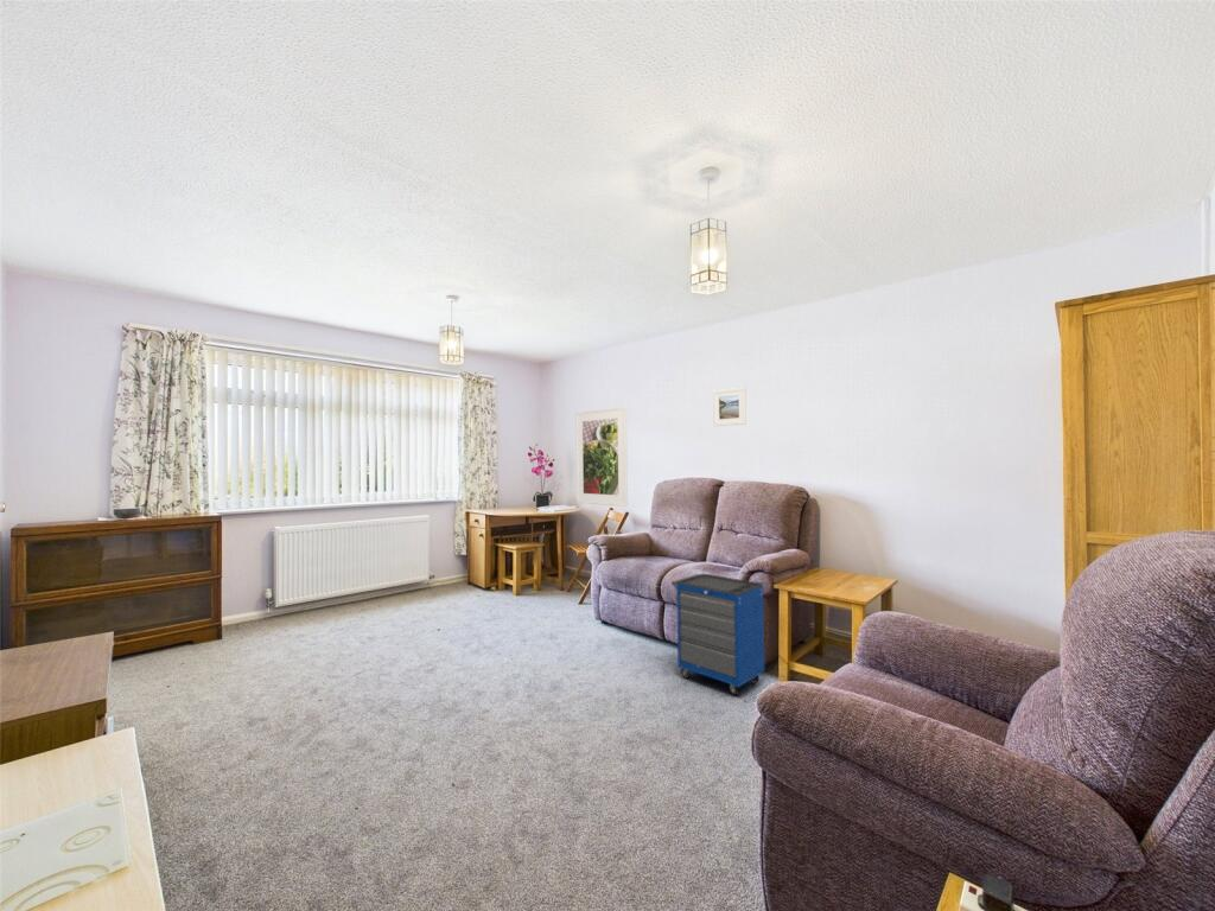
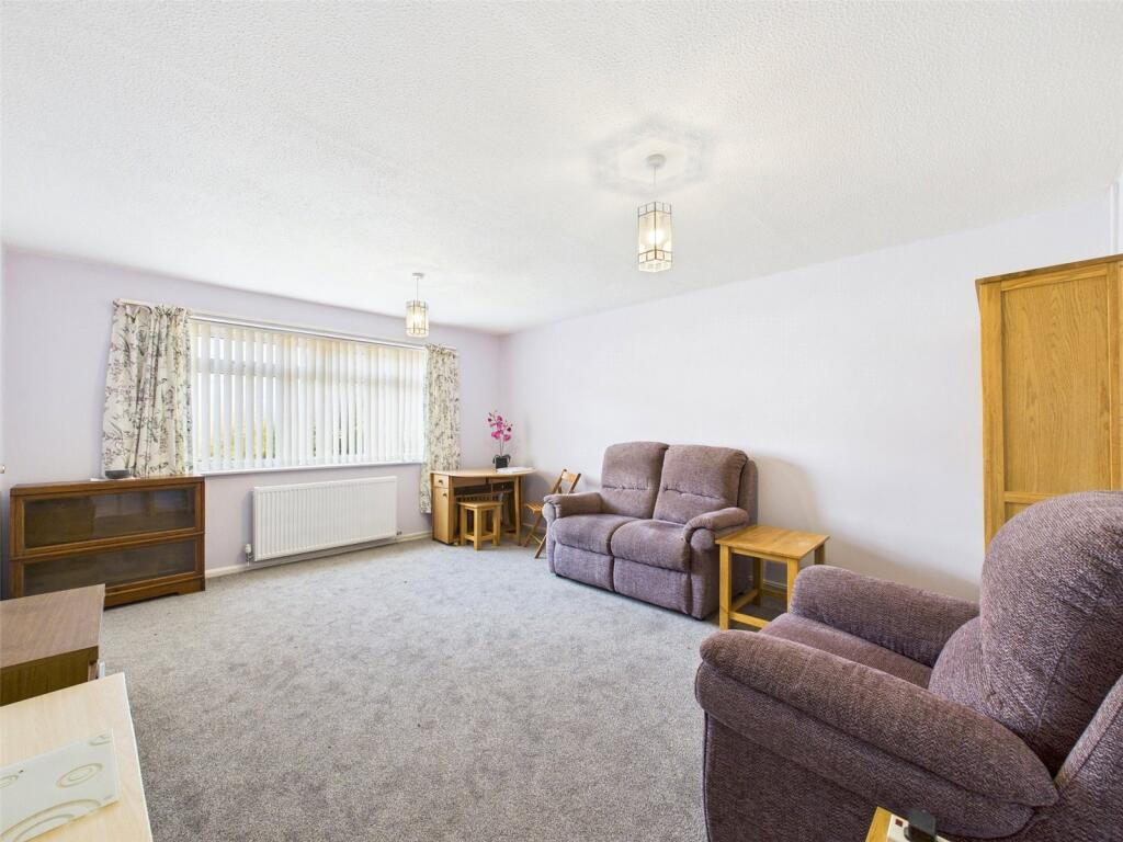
- cabinet (717, 630)
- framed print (729, 407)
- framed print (599, 457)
